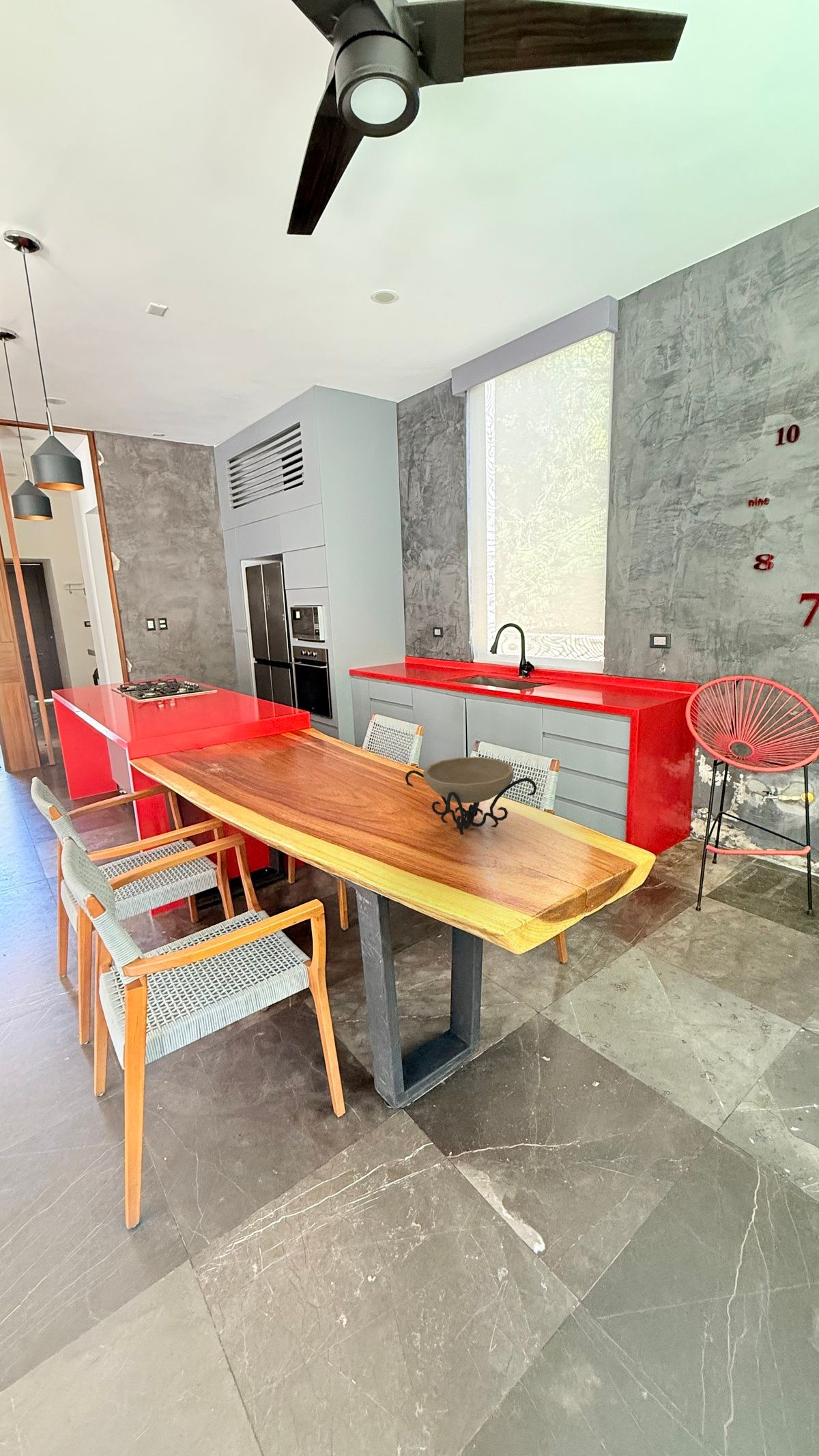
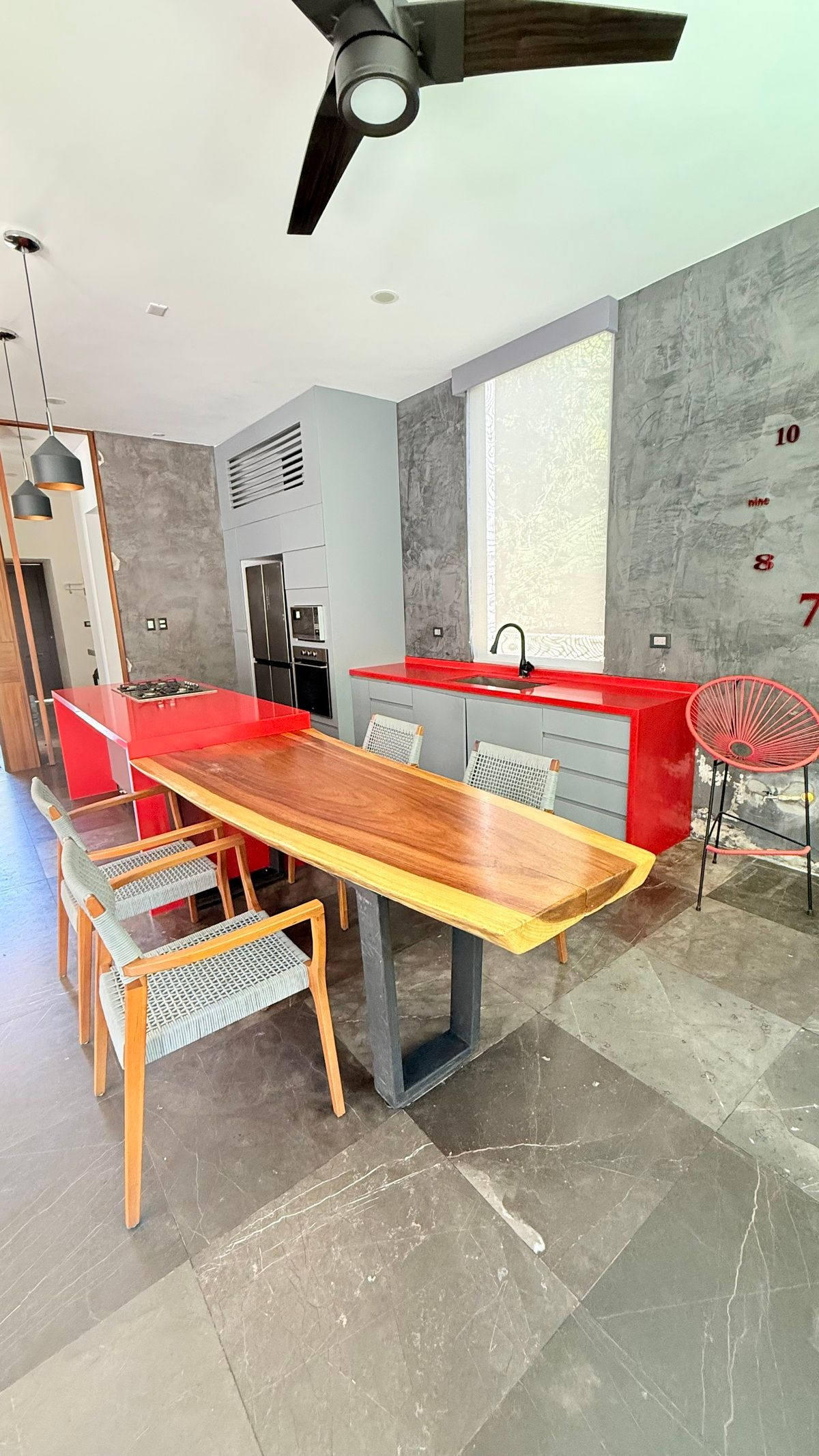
- decorative bowl (468, 798)
